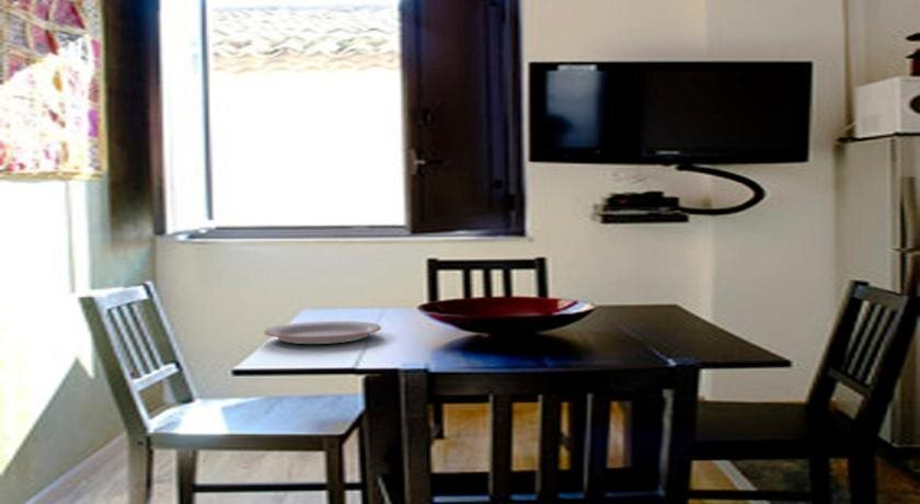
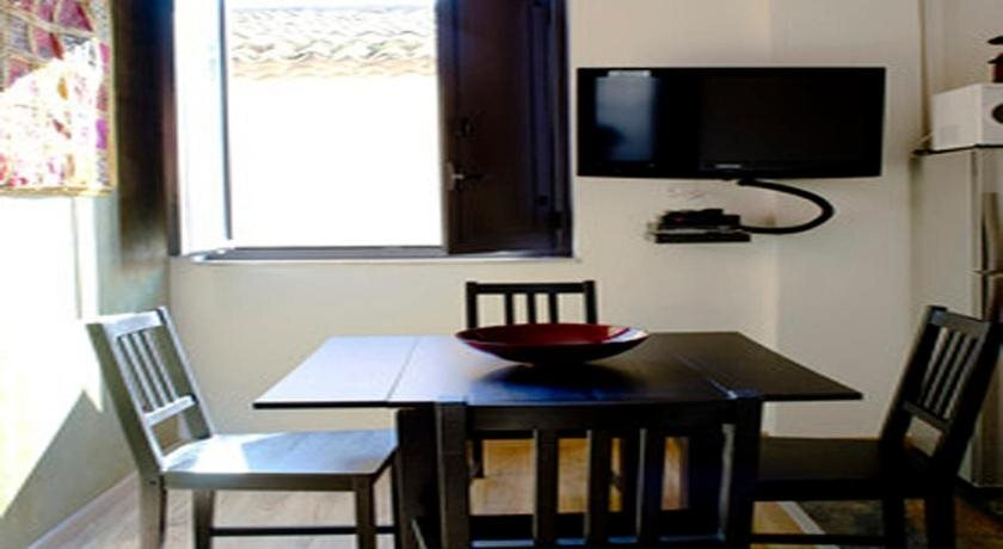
- plate (323, 333)
